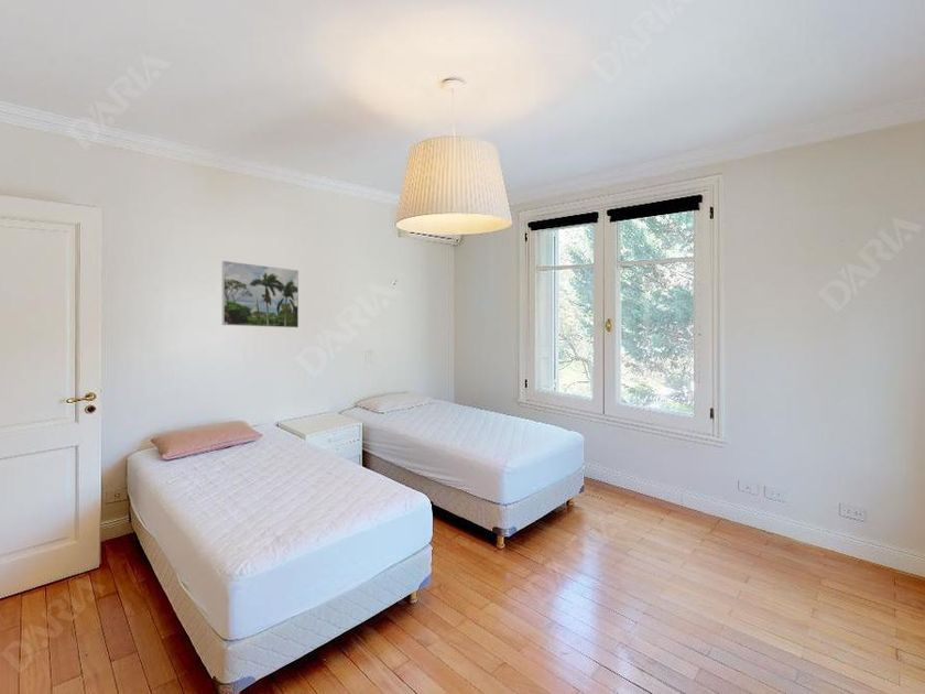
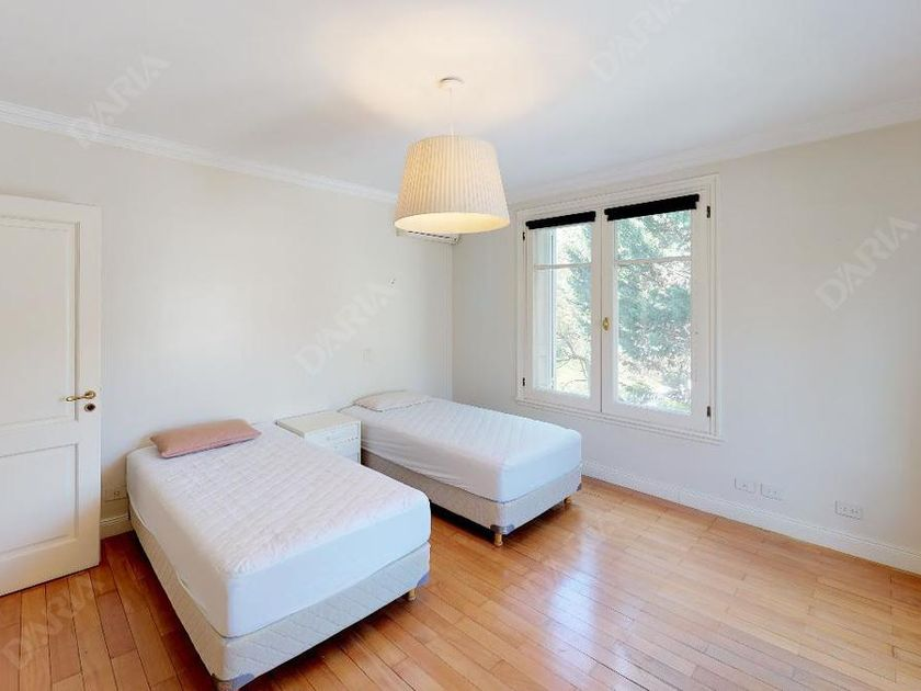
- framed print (262, 295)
